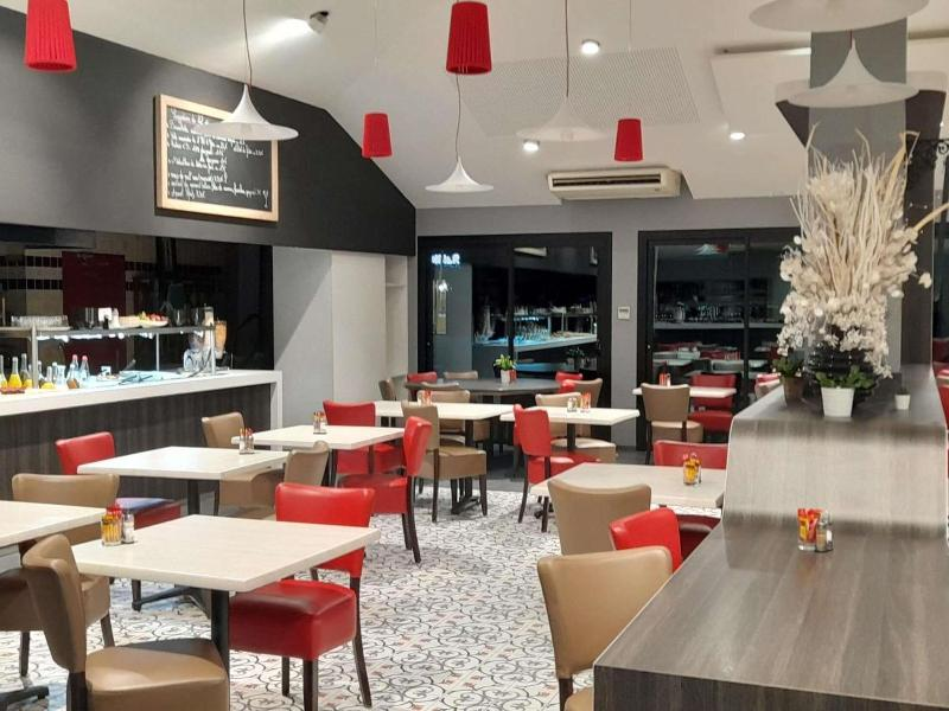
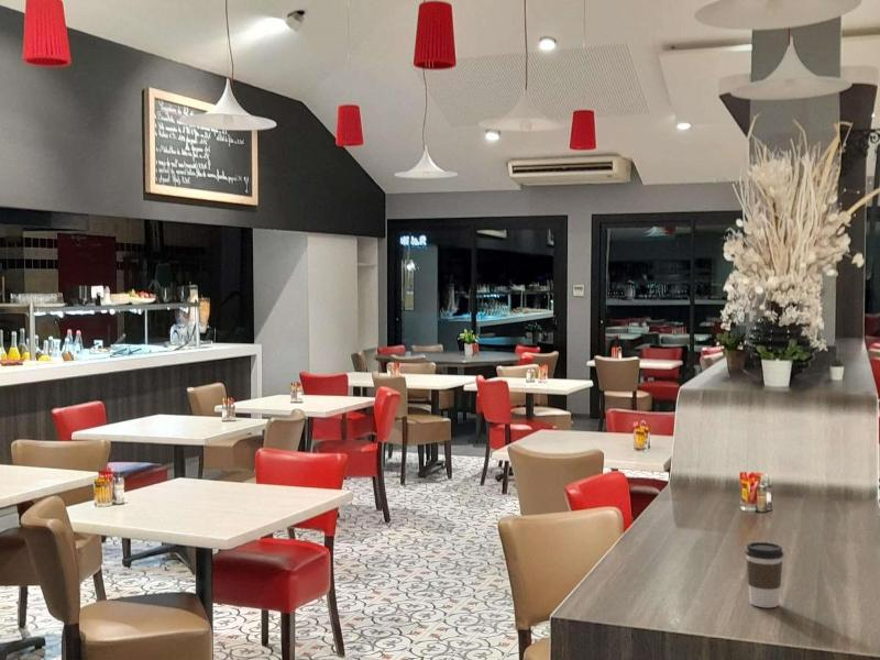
+ coffee cup (763, 574)
